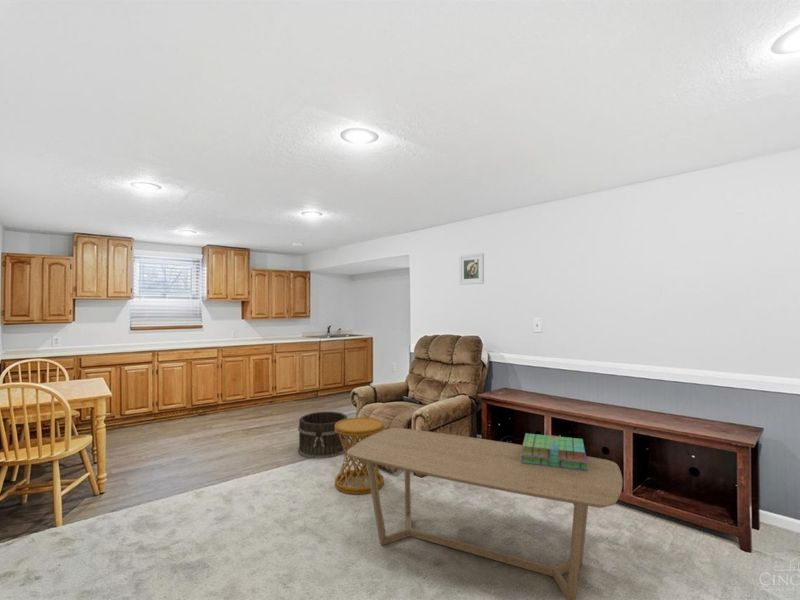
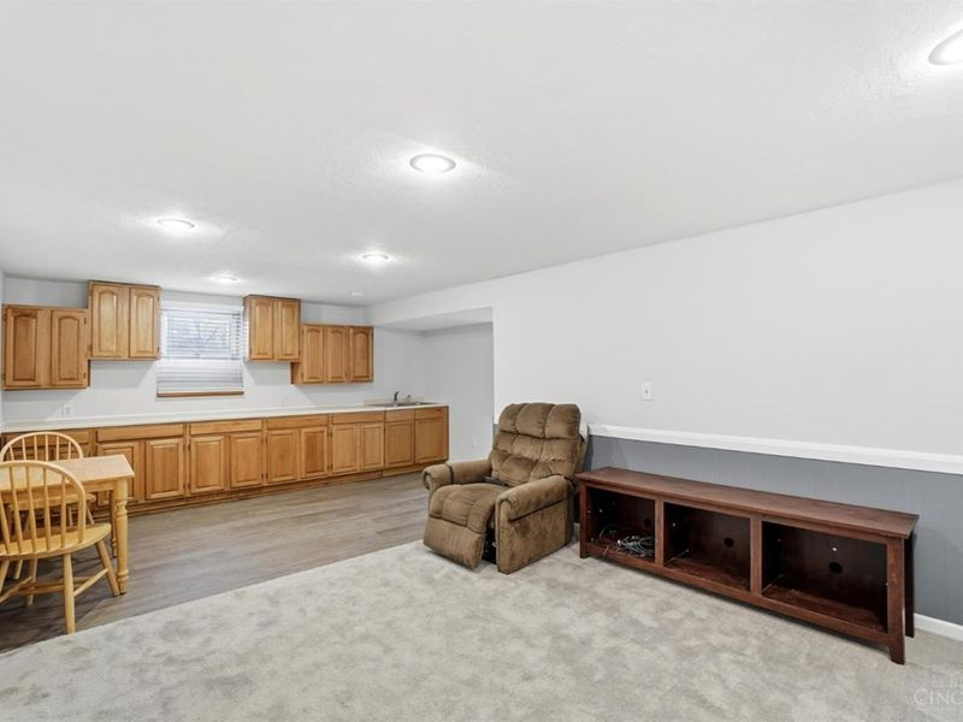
- bucket (323, 433)
- coffee table (480, 486)
- stack of books (553, 449)
- side table (359, 459)
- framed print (471, 269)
